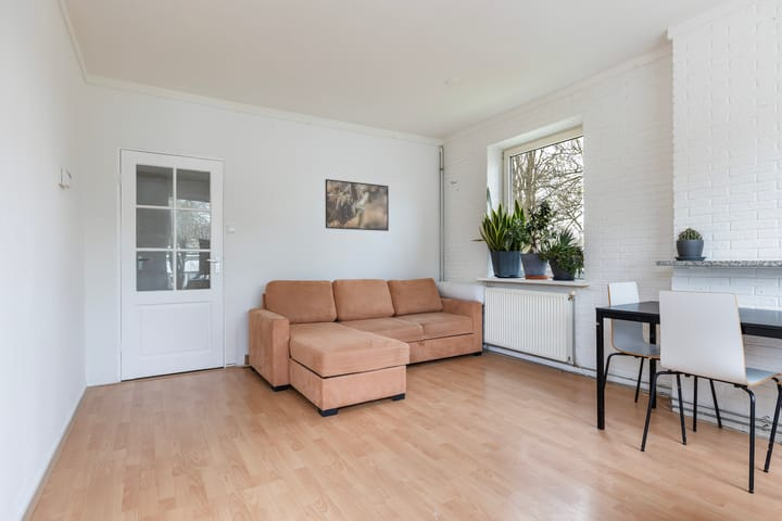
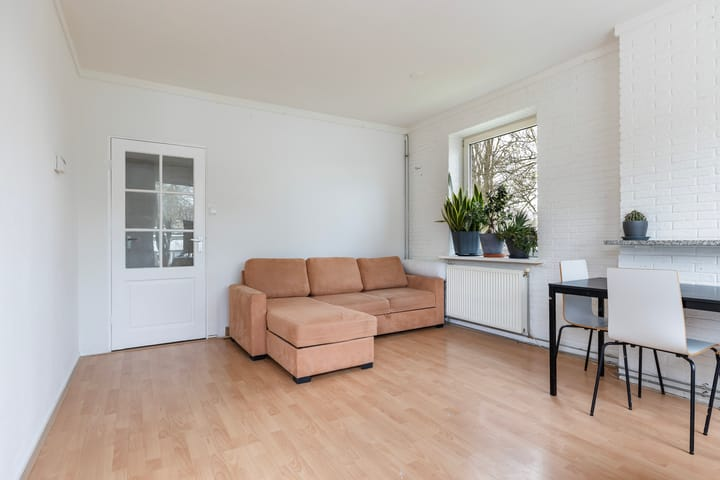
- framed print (357, 205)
